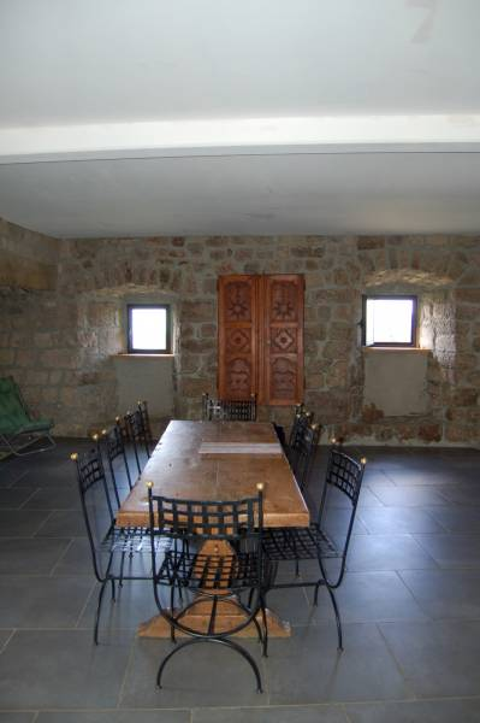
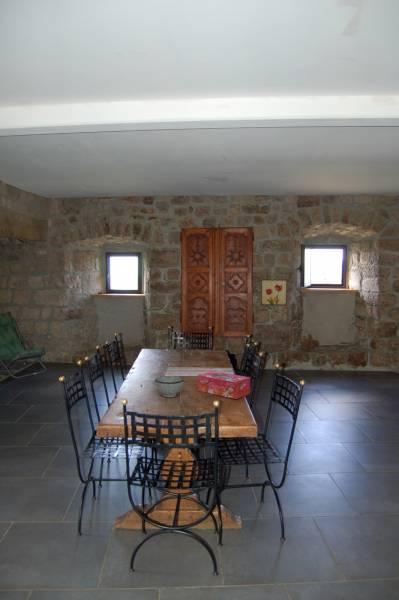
+ bowl (169, 387)
+ tissue box (223, 384)
+ wall art (273, 292)
